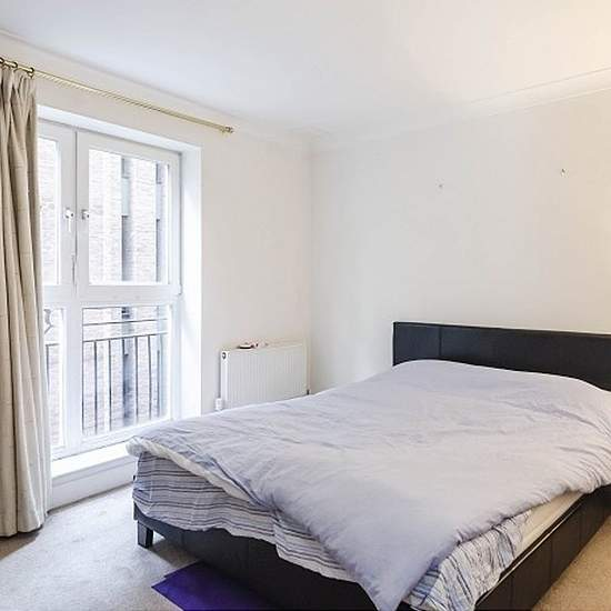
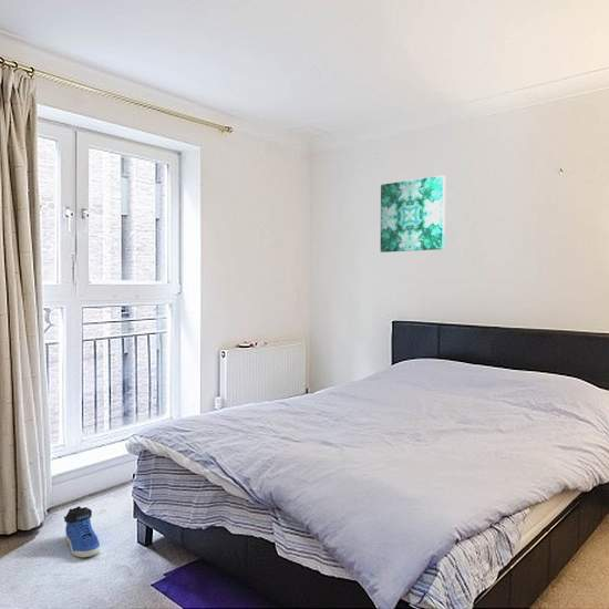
+ wall art (411, 215)
+ sneaker (82, 528)
